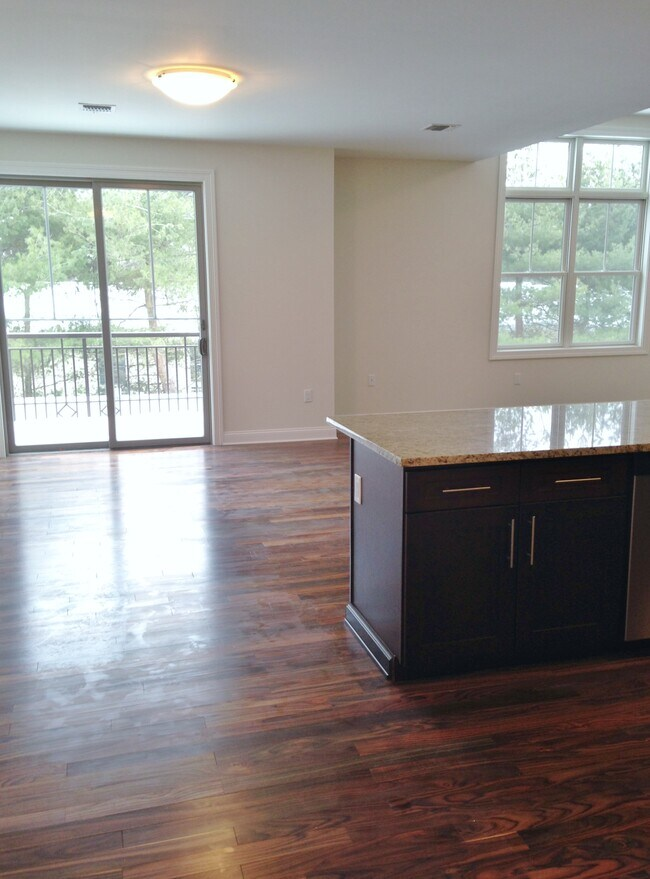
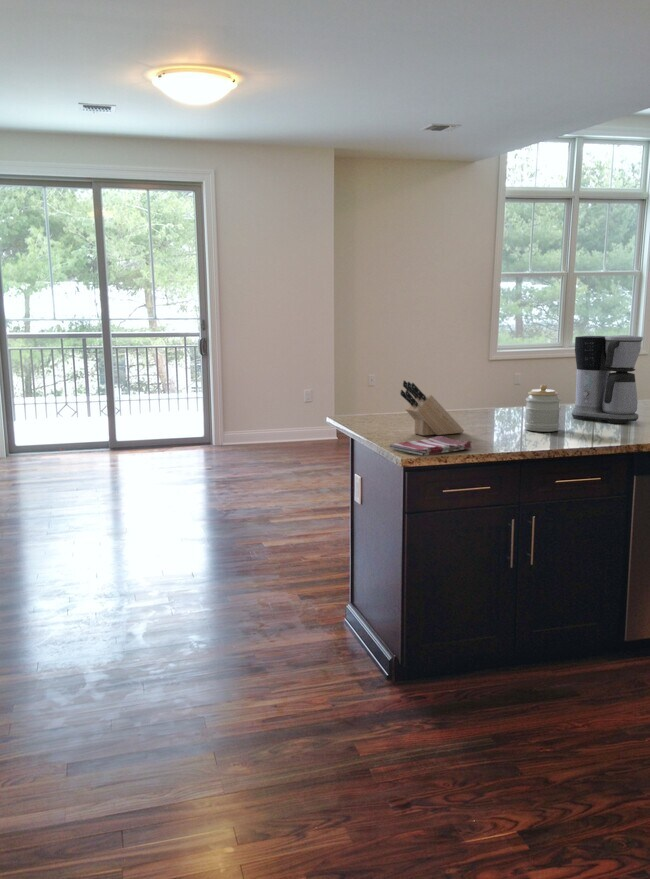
+ coffee maker (603, 377)
+ knife block (431, 406)
+ jar (542, 407)
+ dish towel (430, 444)
